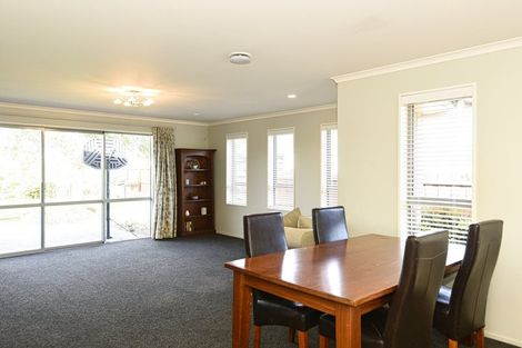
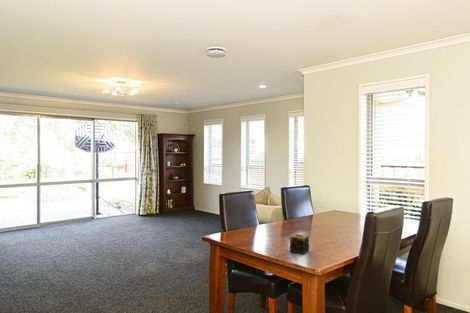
+ candle (299, 243)
